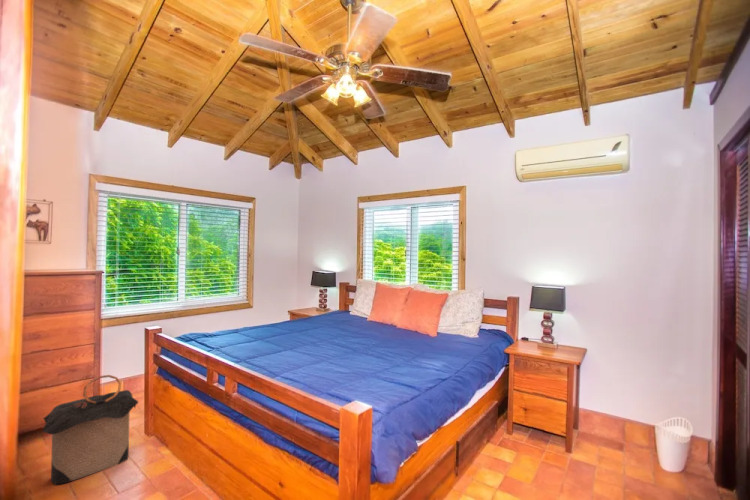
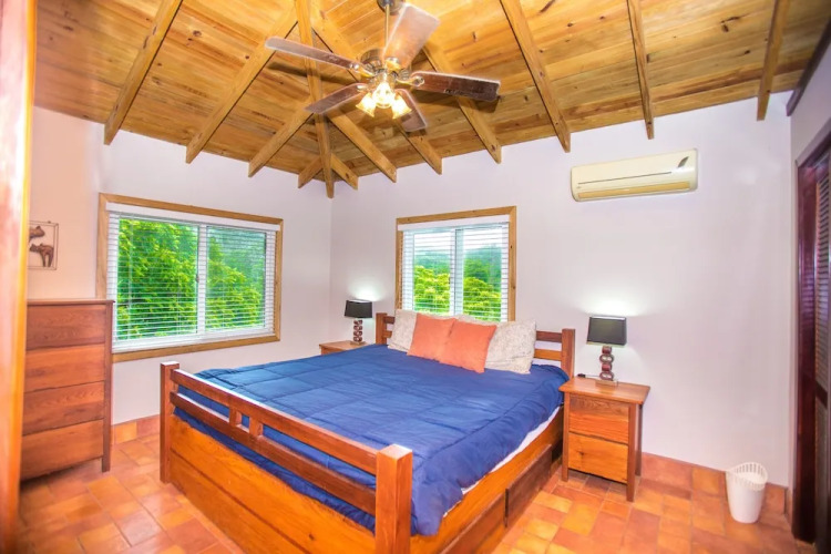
- laundry hamper (91, 424)
